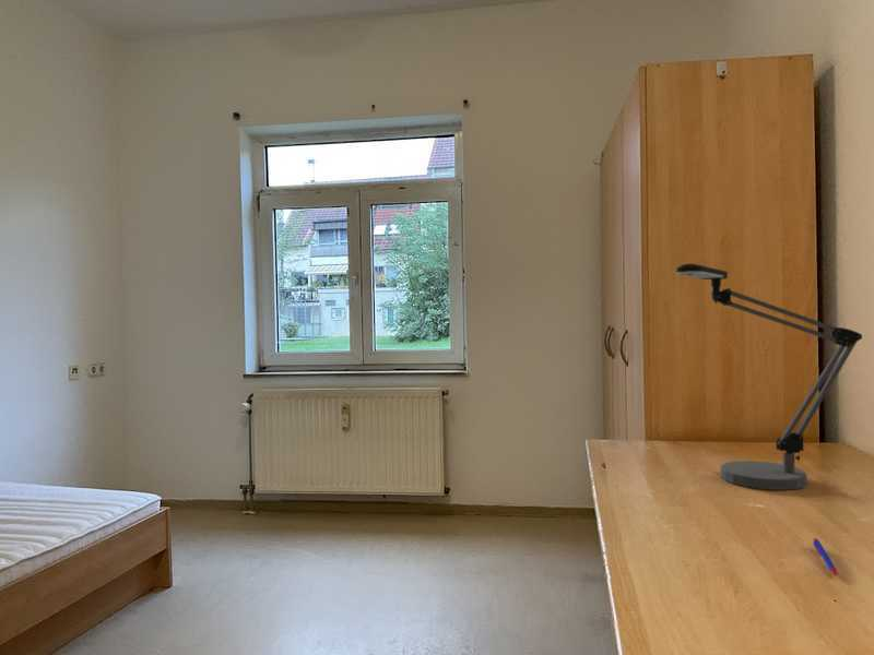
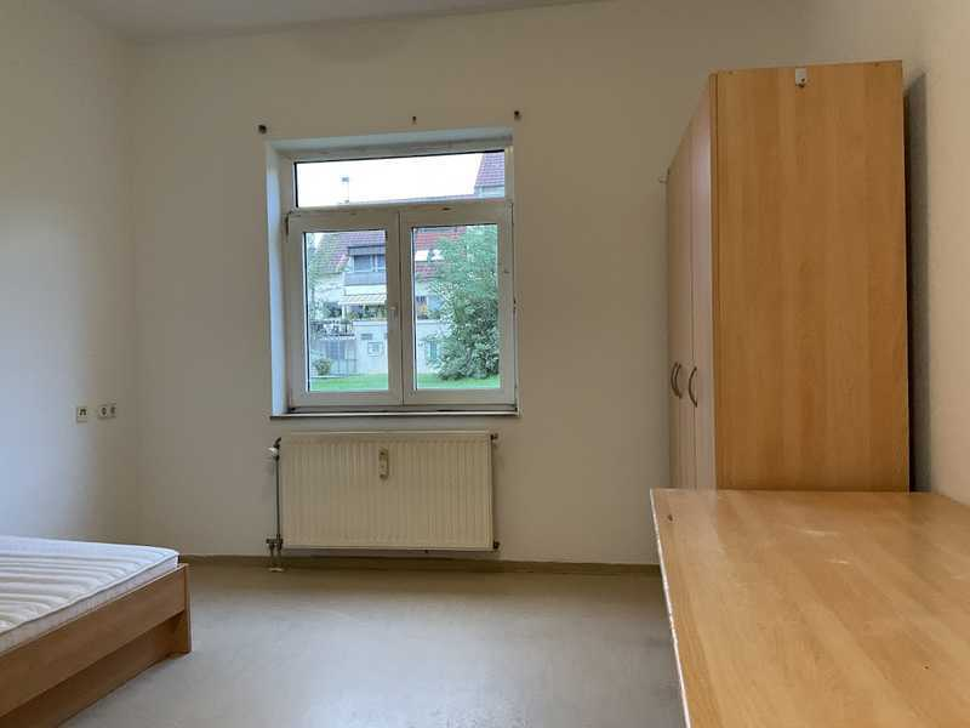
- desk lamp (805, 398)
- pen (825, 556)
